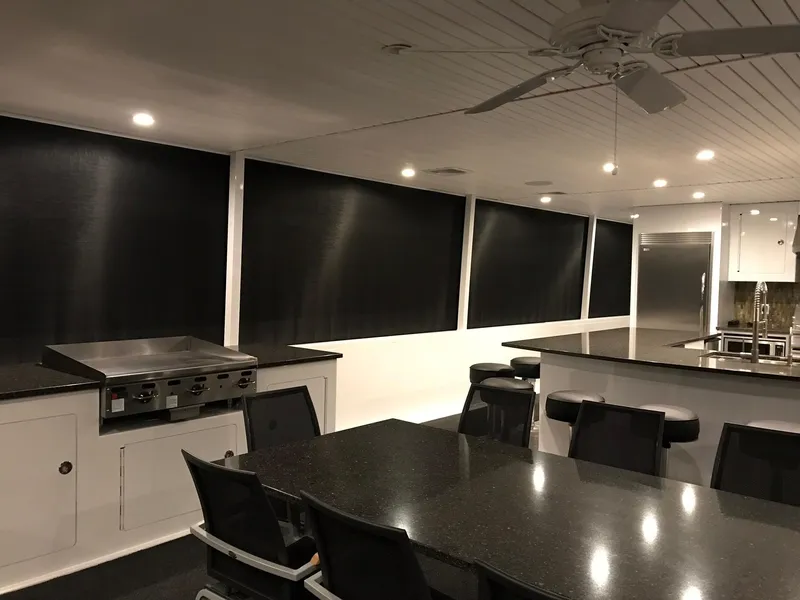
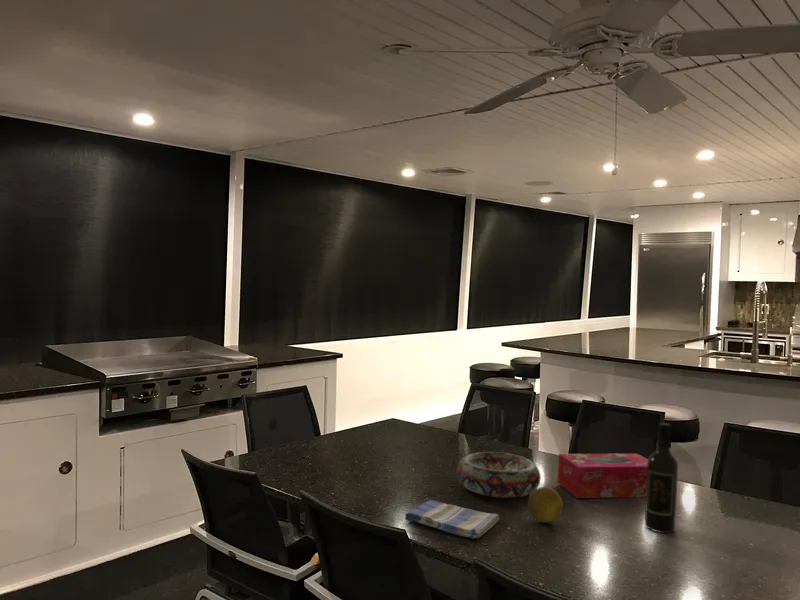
+ dish towel (452, 516)
+ wine bottle (662, 476)
+ fruit (545, 504)
+ tissue box (608, 474)
+ decorative bowl (498, 474)
